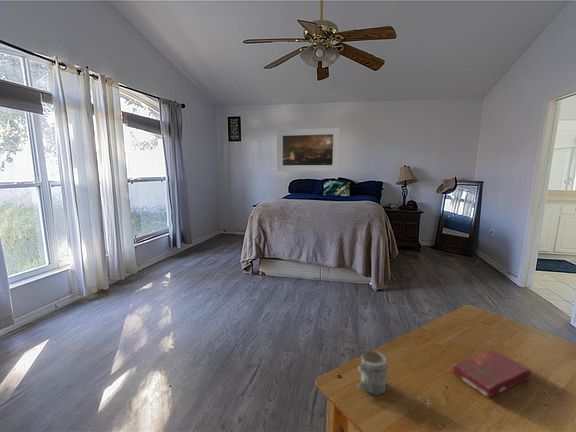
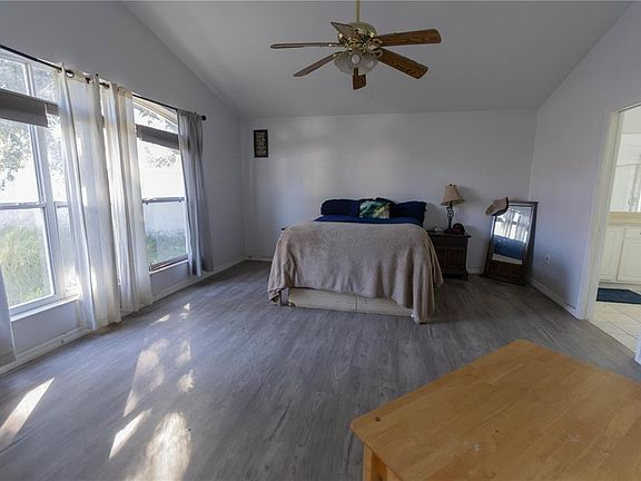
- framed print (307, 150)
- mug (371, 370)
- book (491, 371)
